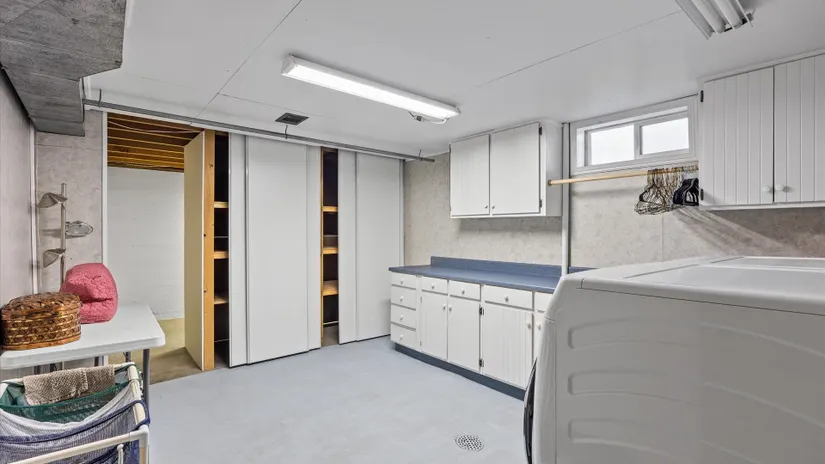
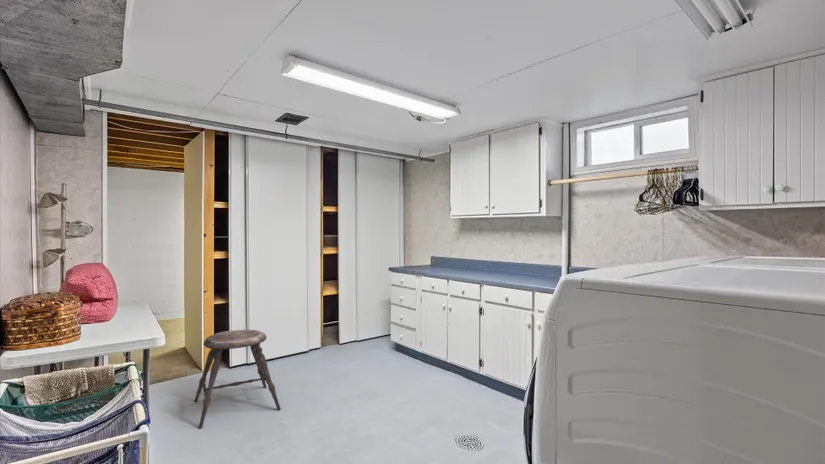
+ stool (236, 382)
